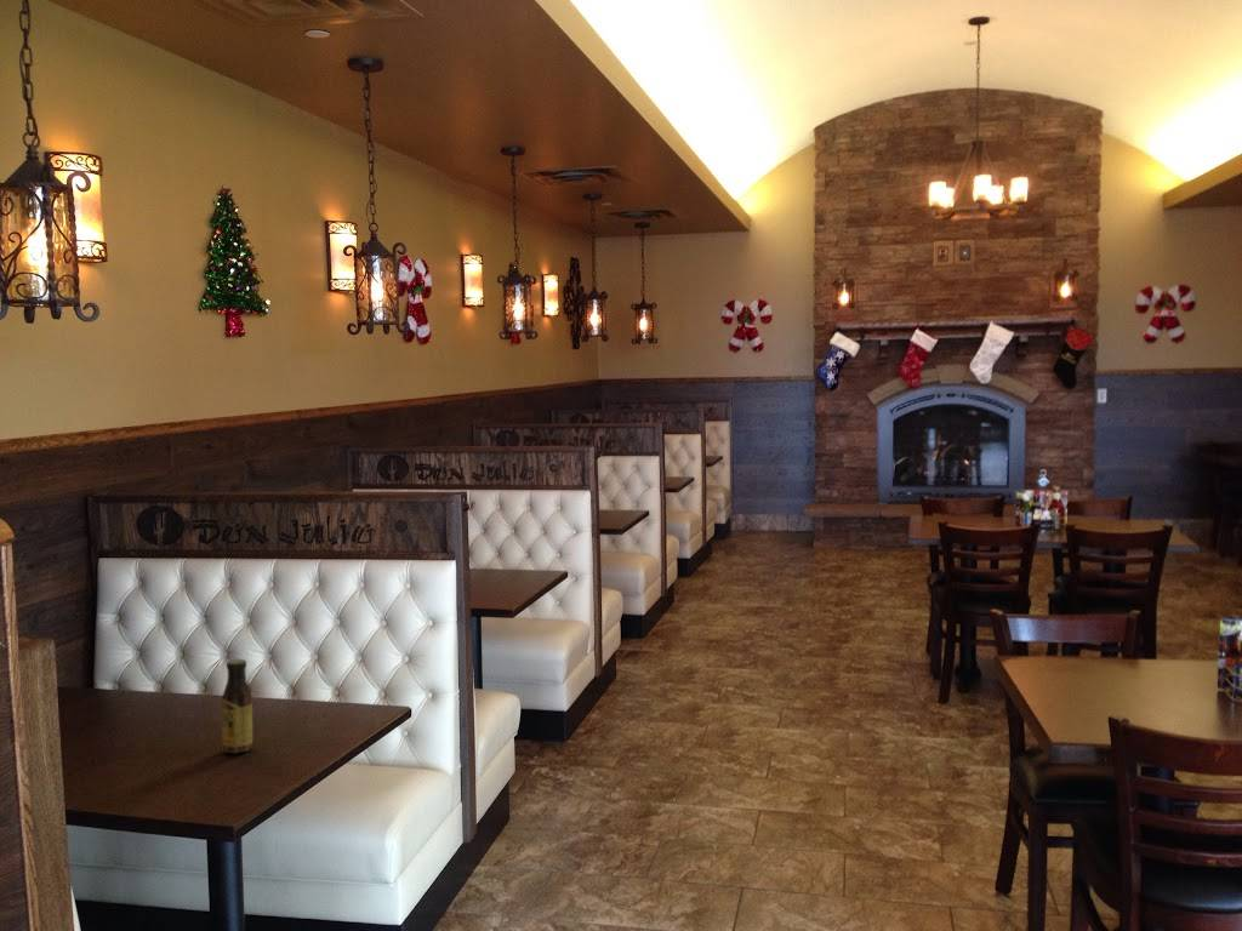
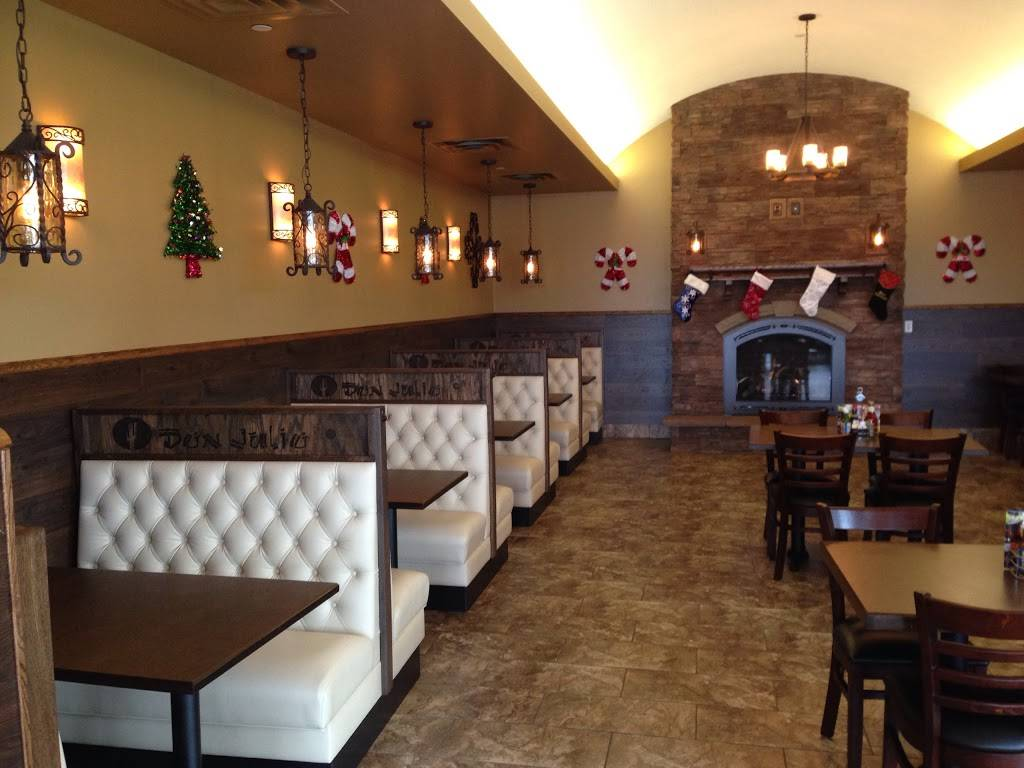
- sauce bottle (237, 706)
